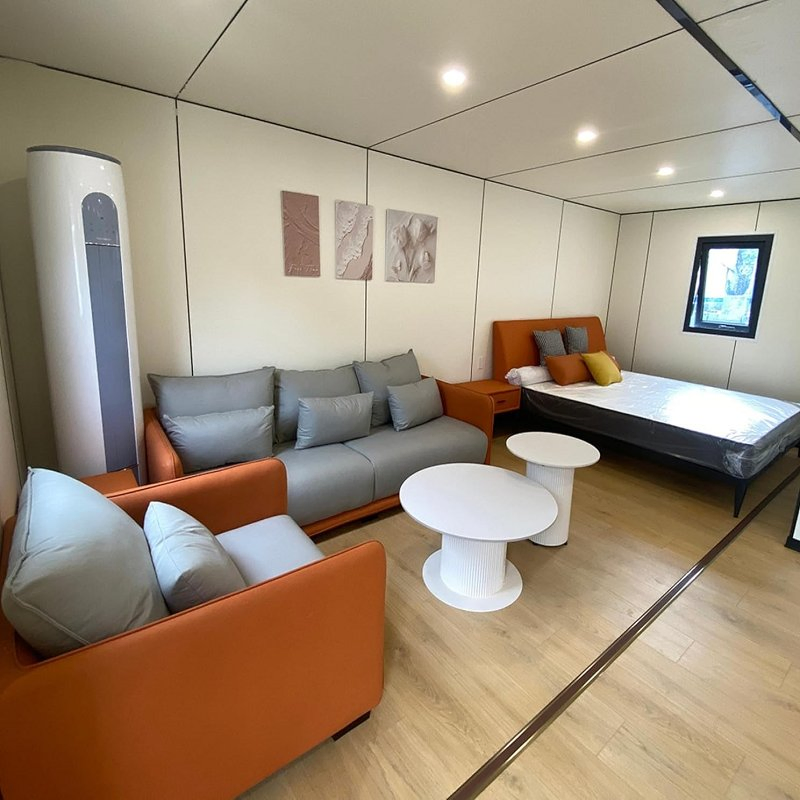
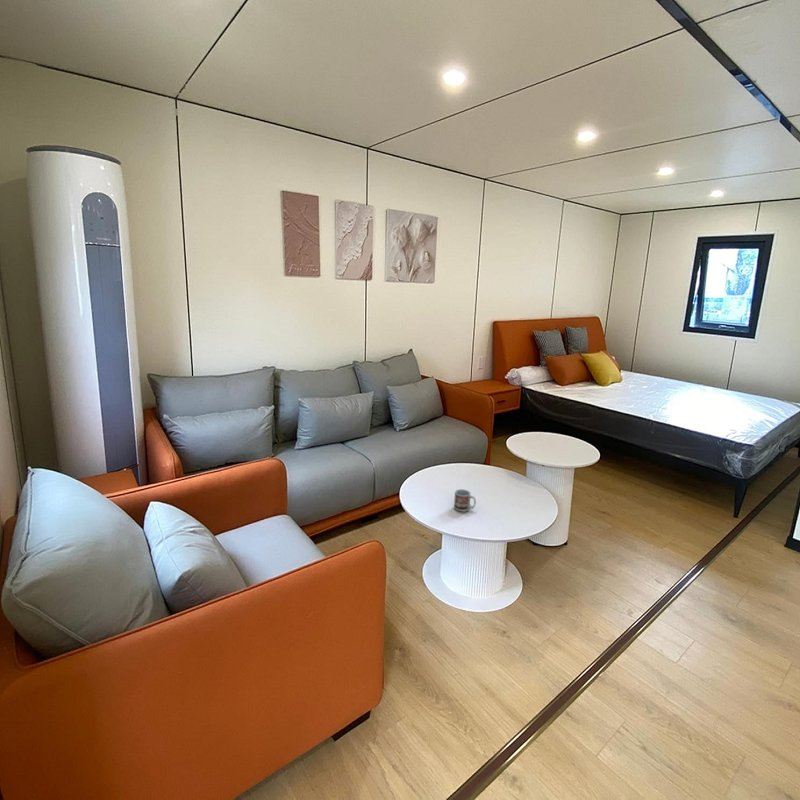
+ cup (465, 500)
